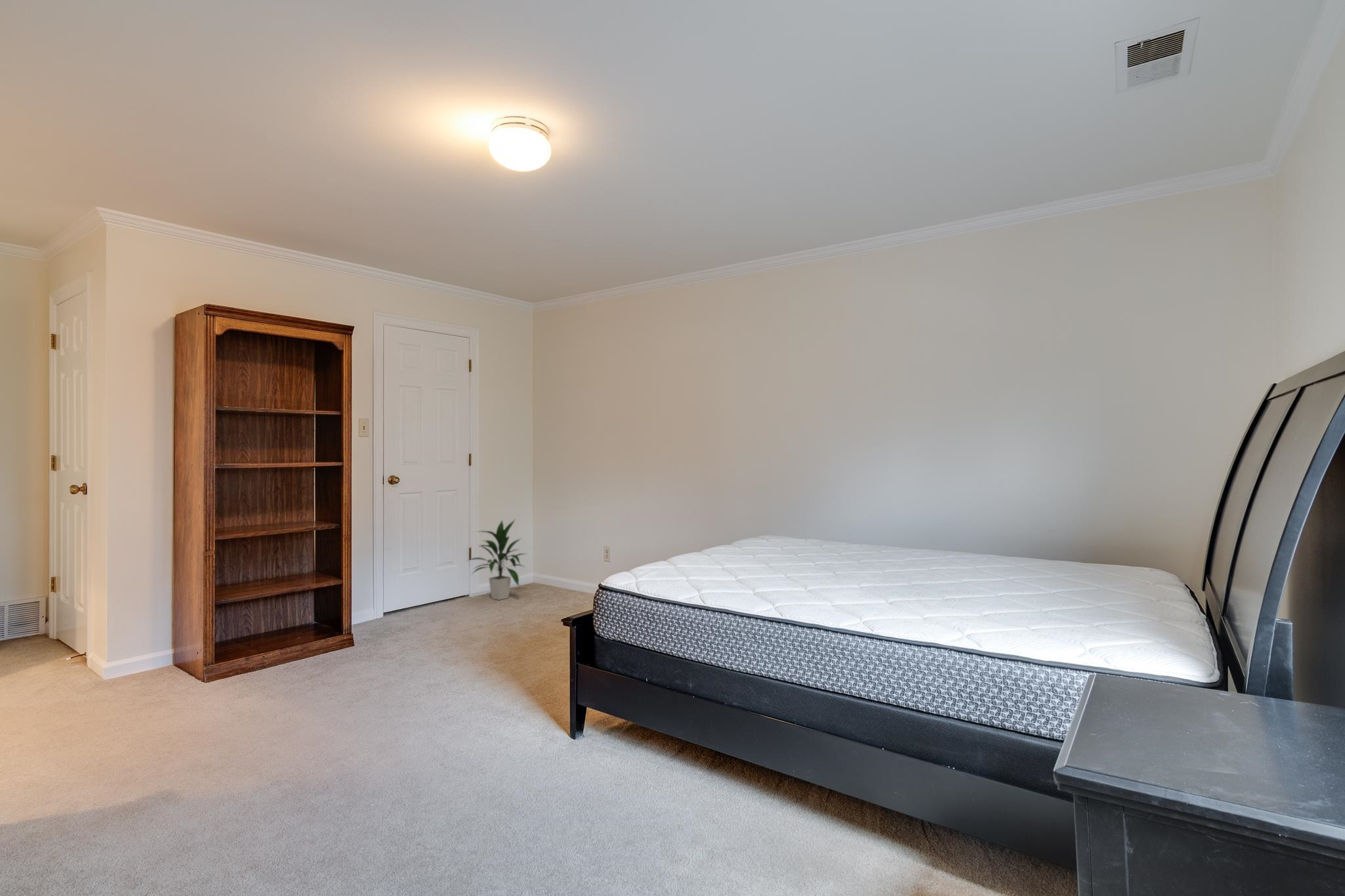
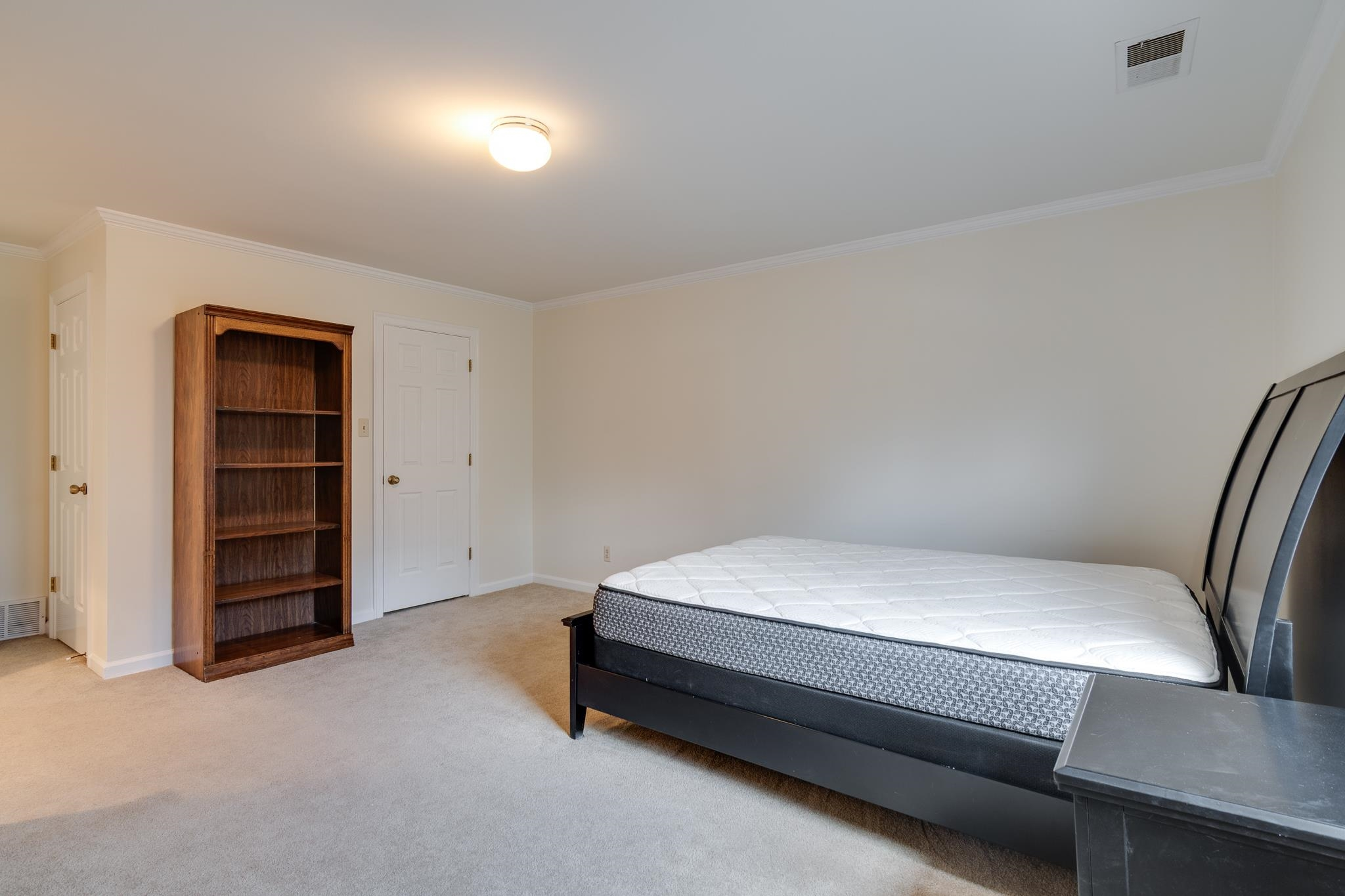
- indoor plant (500, 559)
